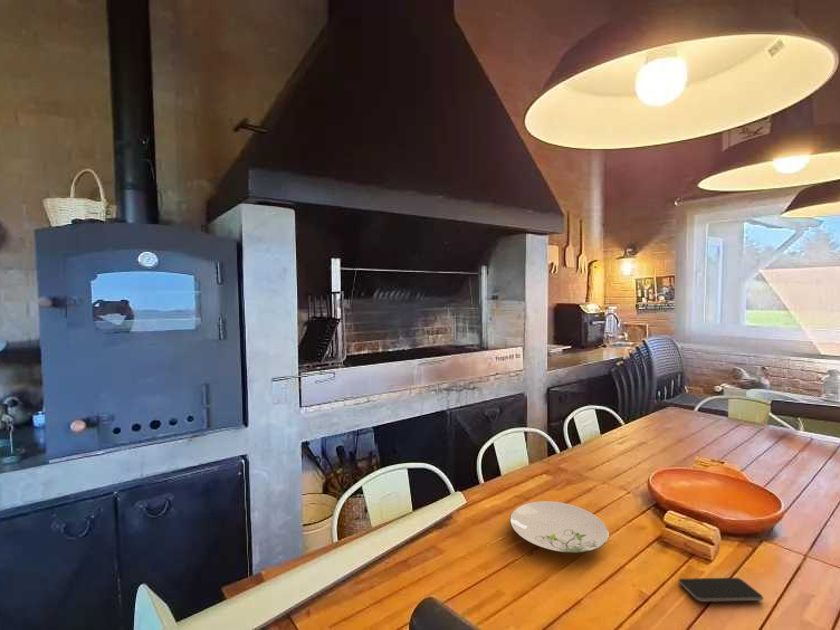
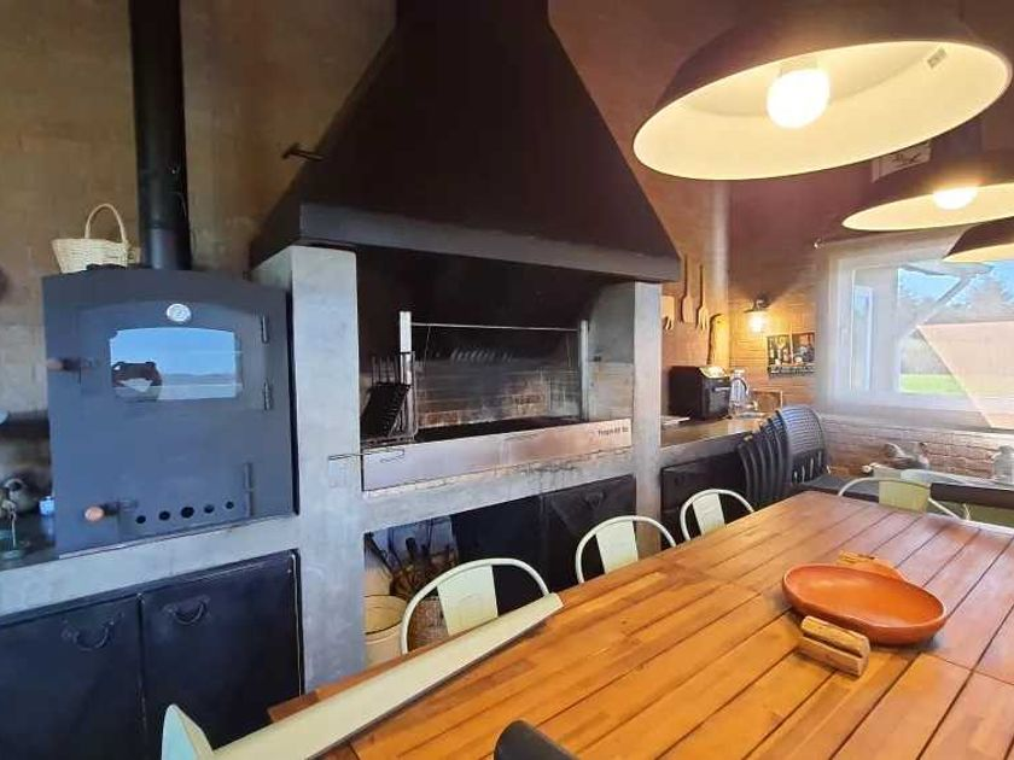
- plate (557, 529)
- smartphone (719, 589)
